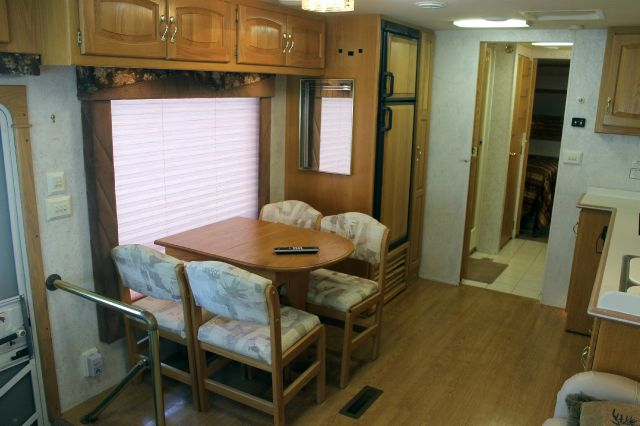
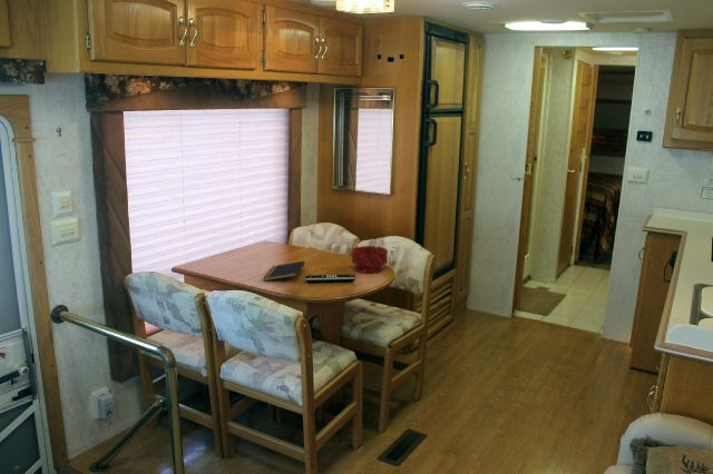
+ bowl (369, 259)
+ notepad (284, 270)
